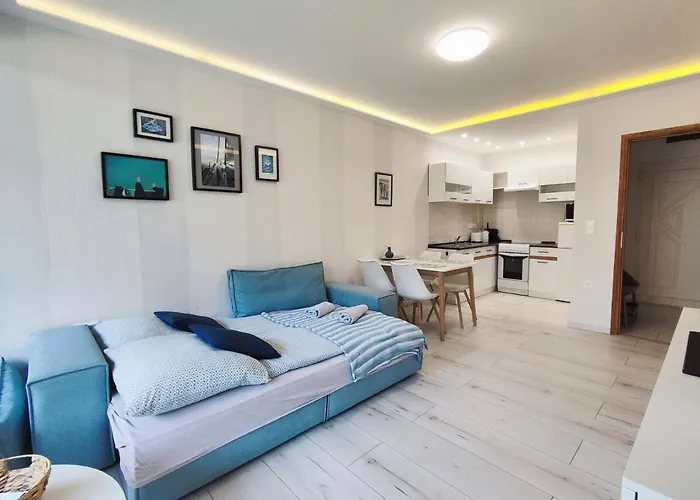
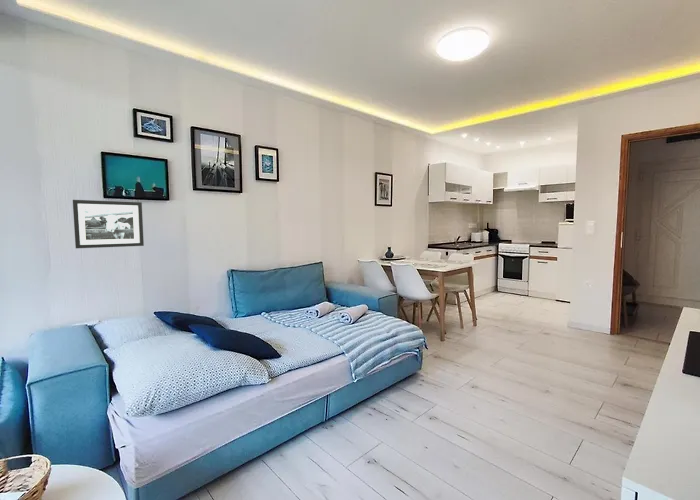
+ picture frame (110, 224)
